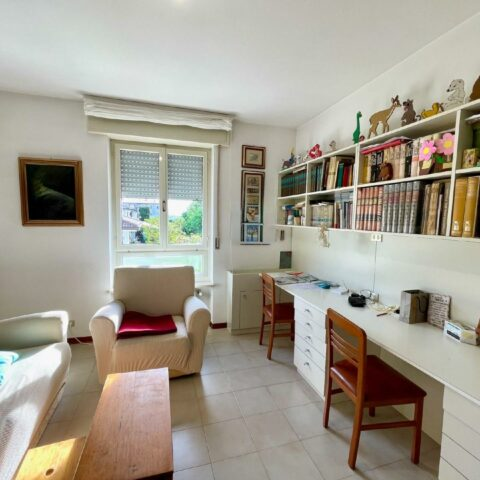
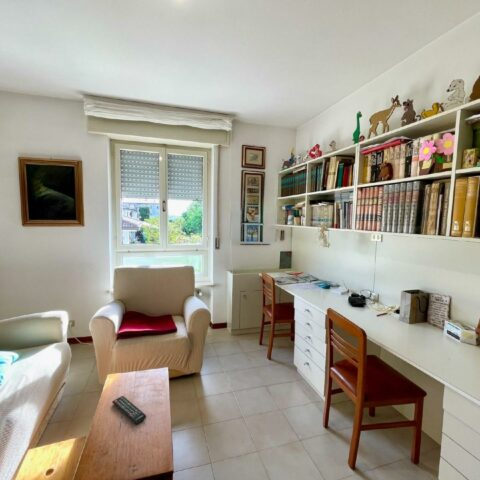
+ remote control (128, 409)
